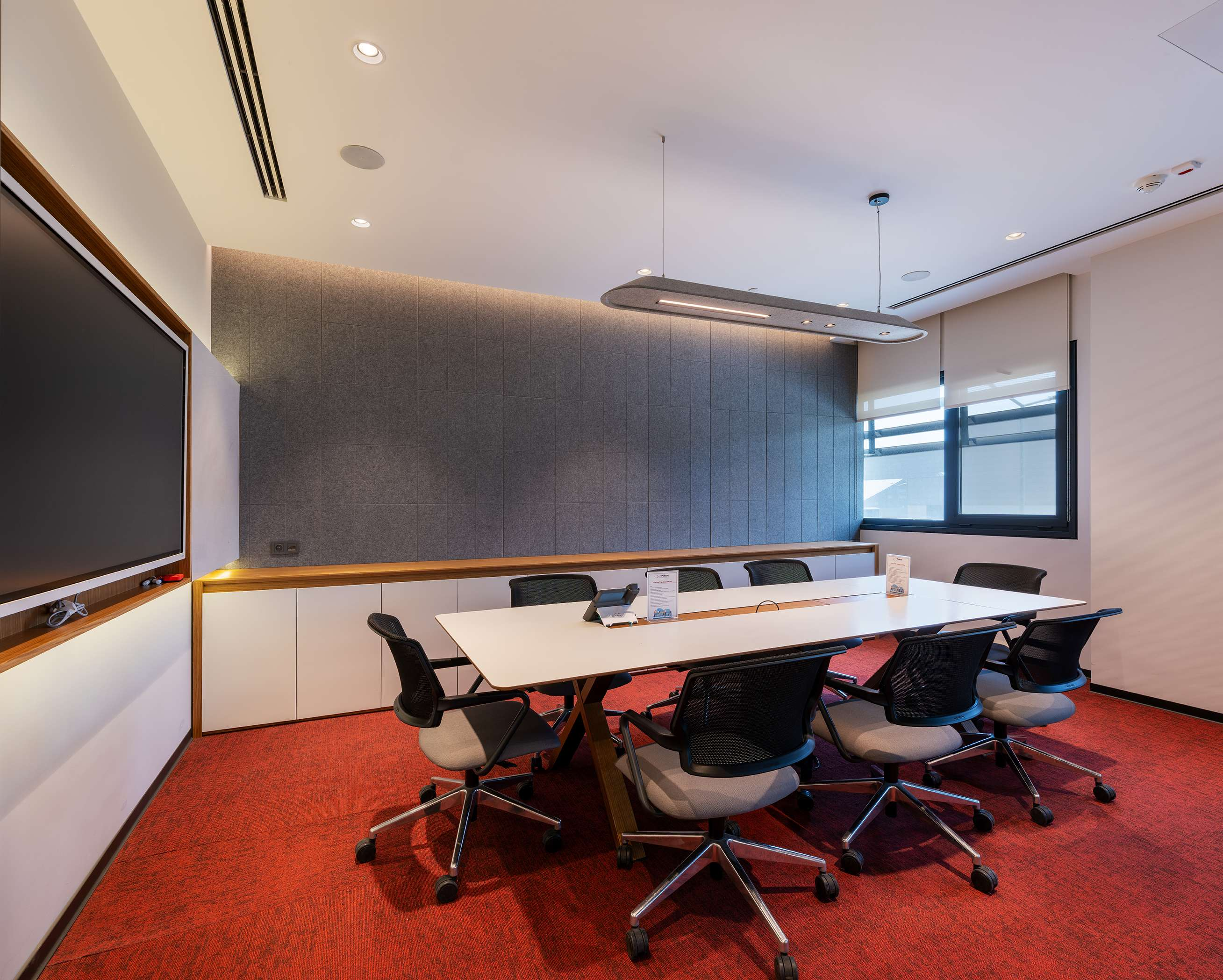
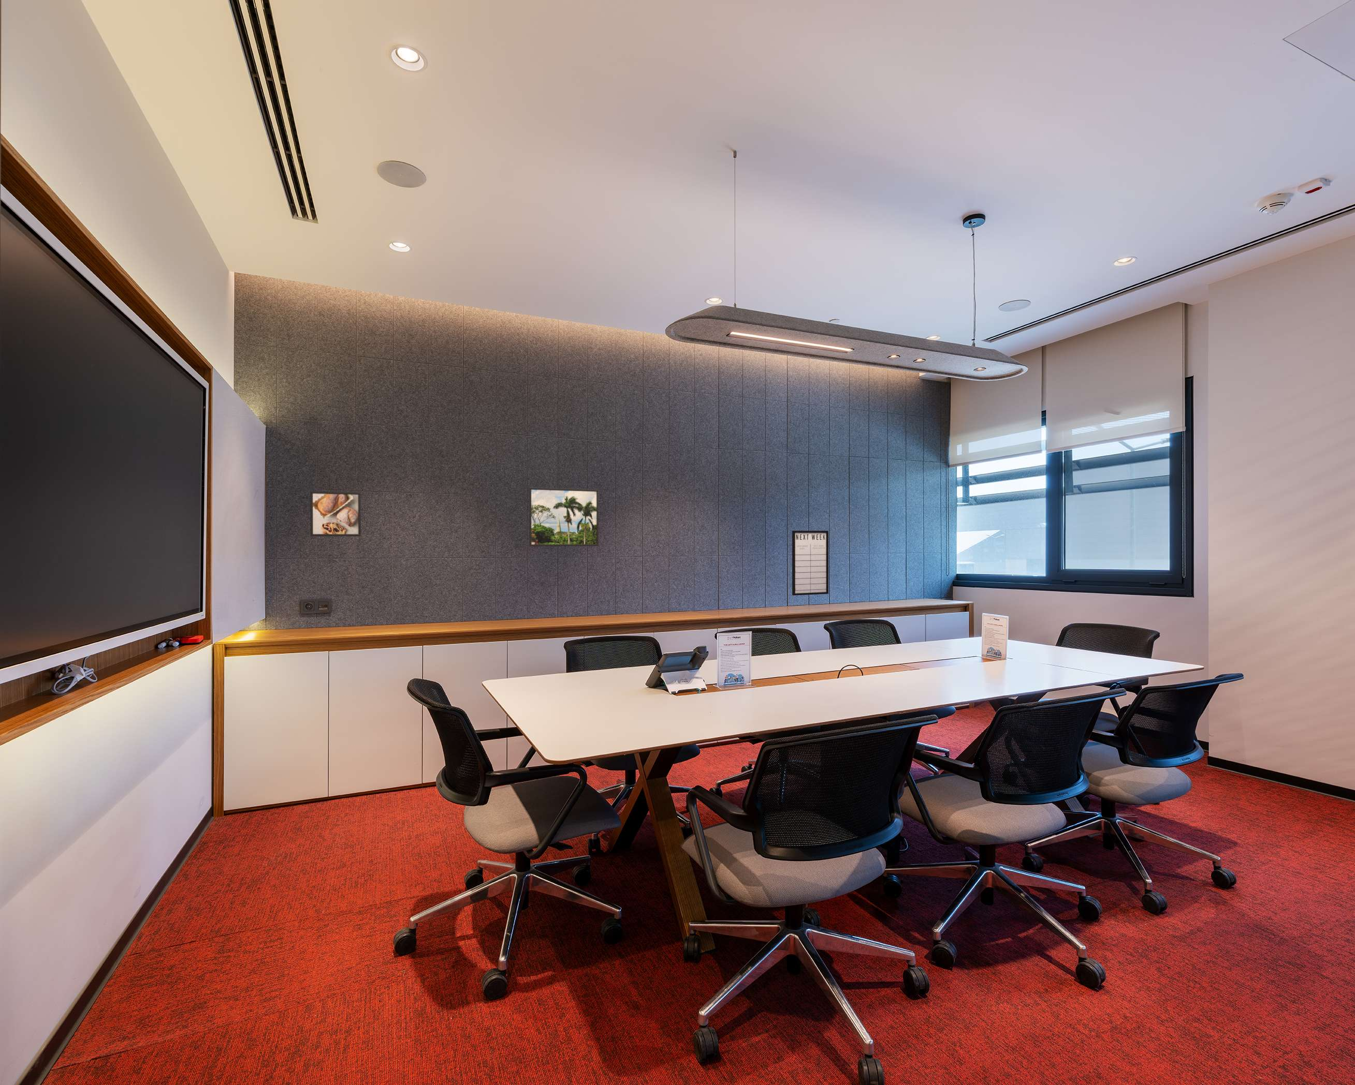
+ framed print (336, 514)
+ writing board (810, 562)
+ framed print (564, 517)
